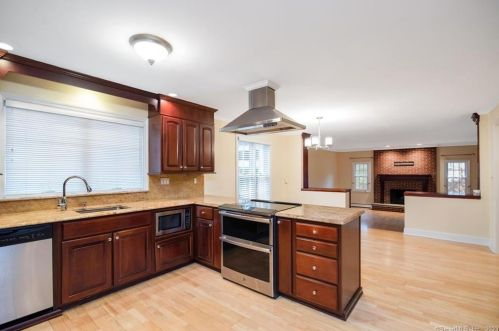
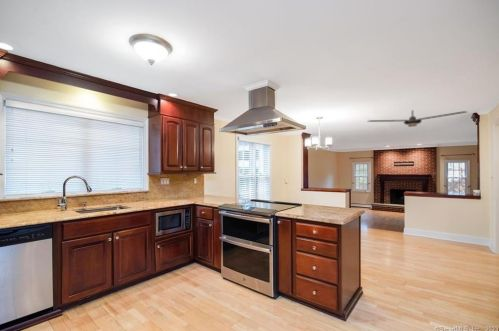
+ ceiling fan (412, 119)
